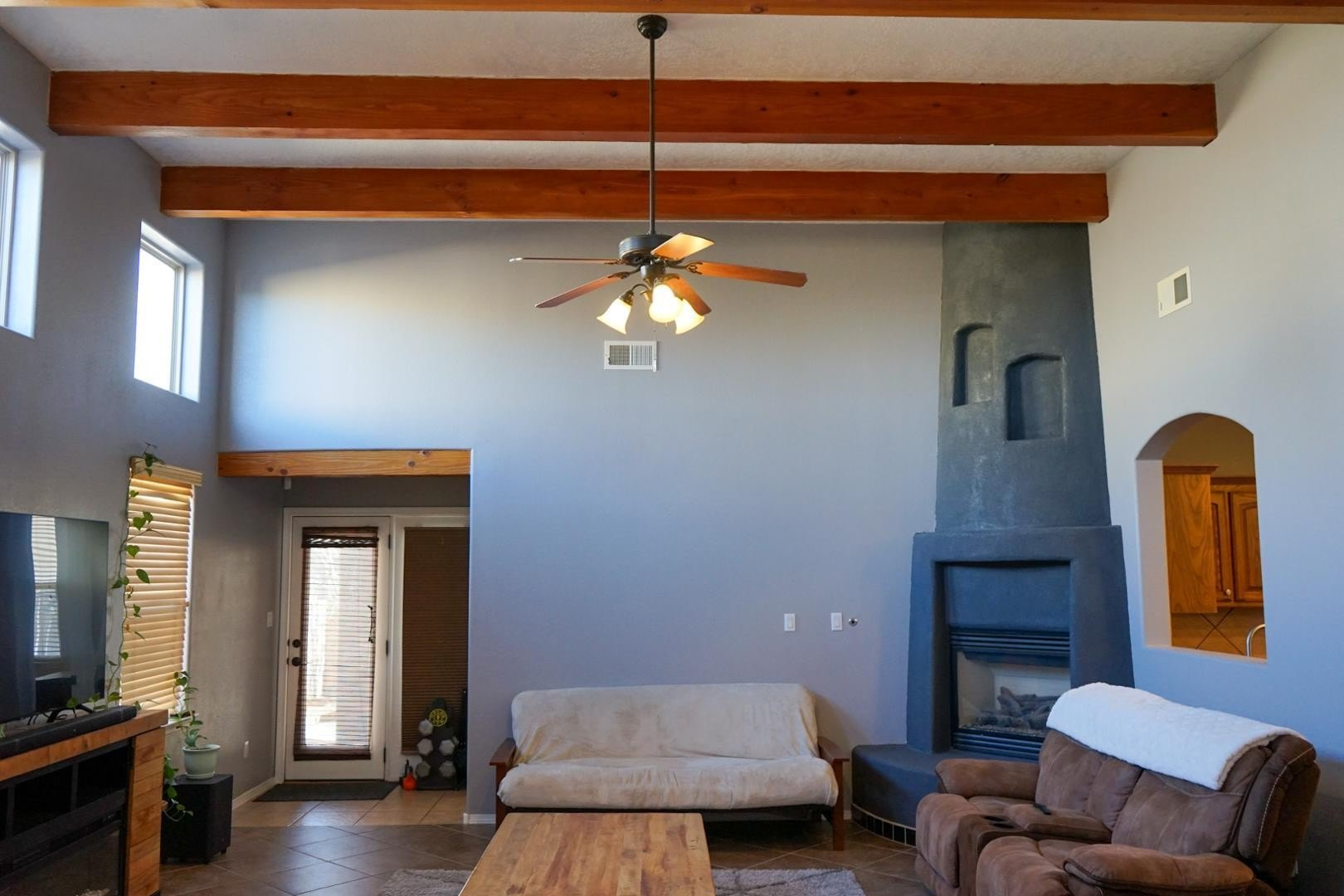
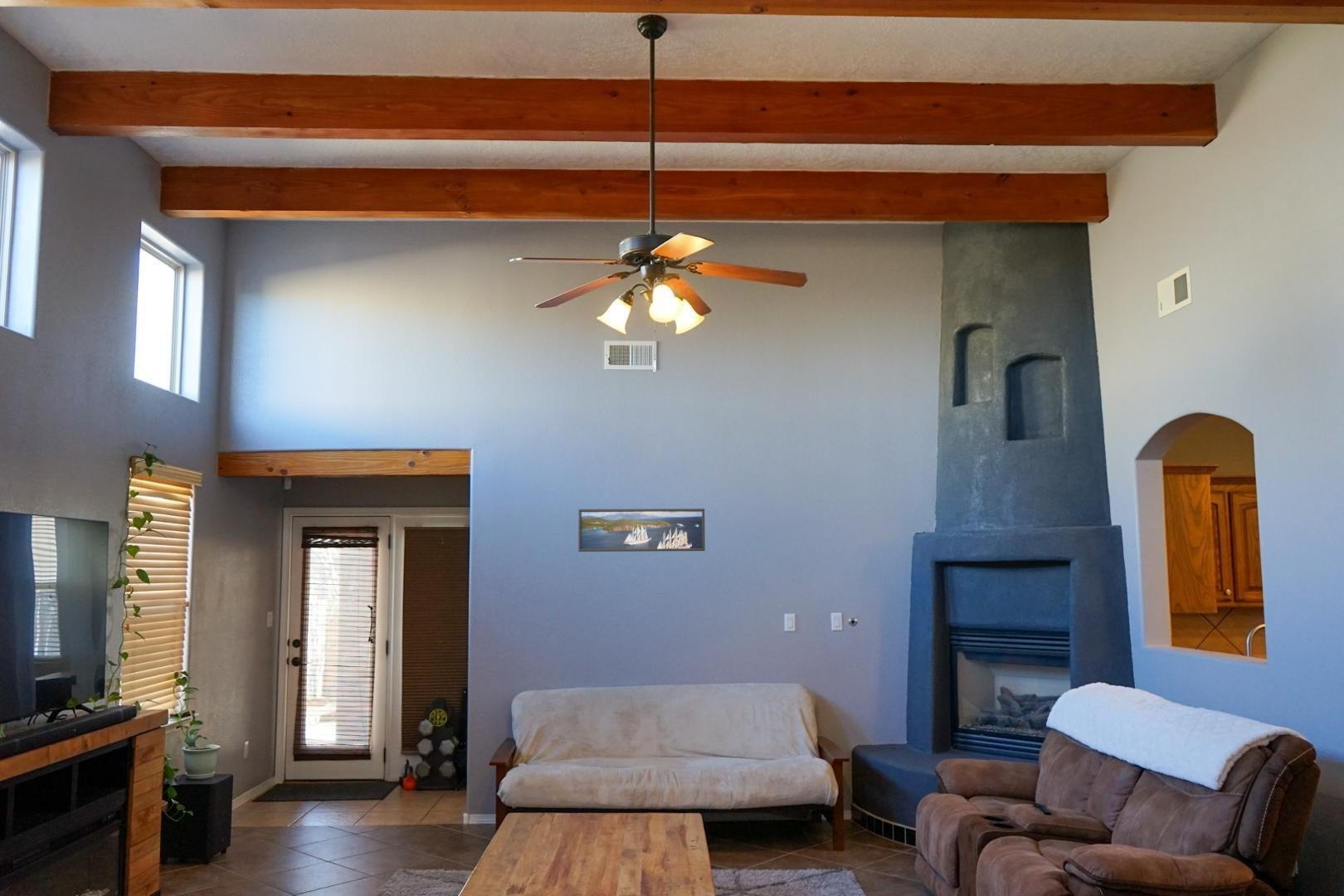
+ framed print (641, 529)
